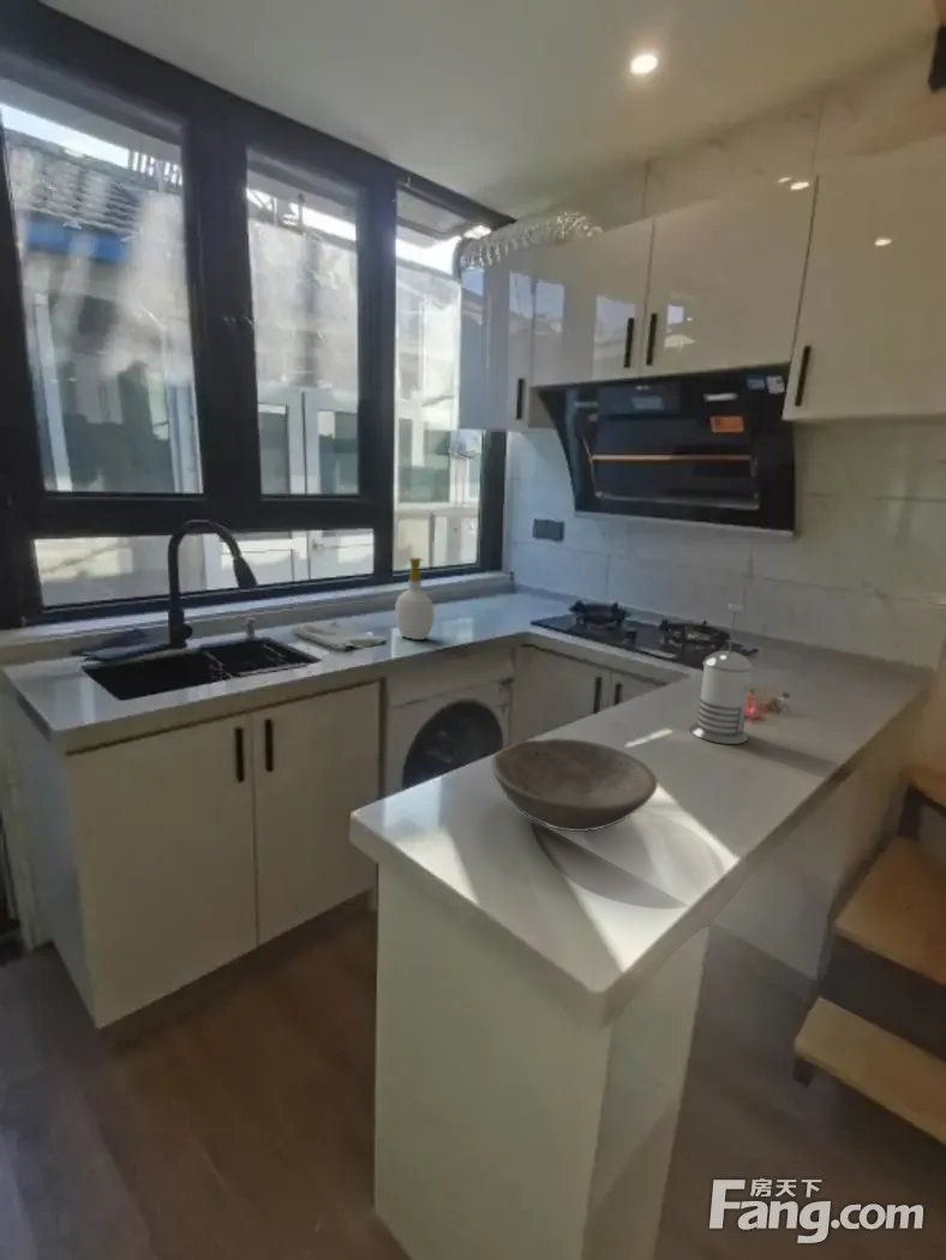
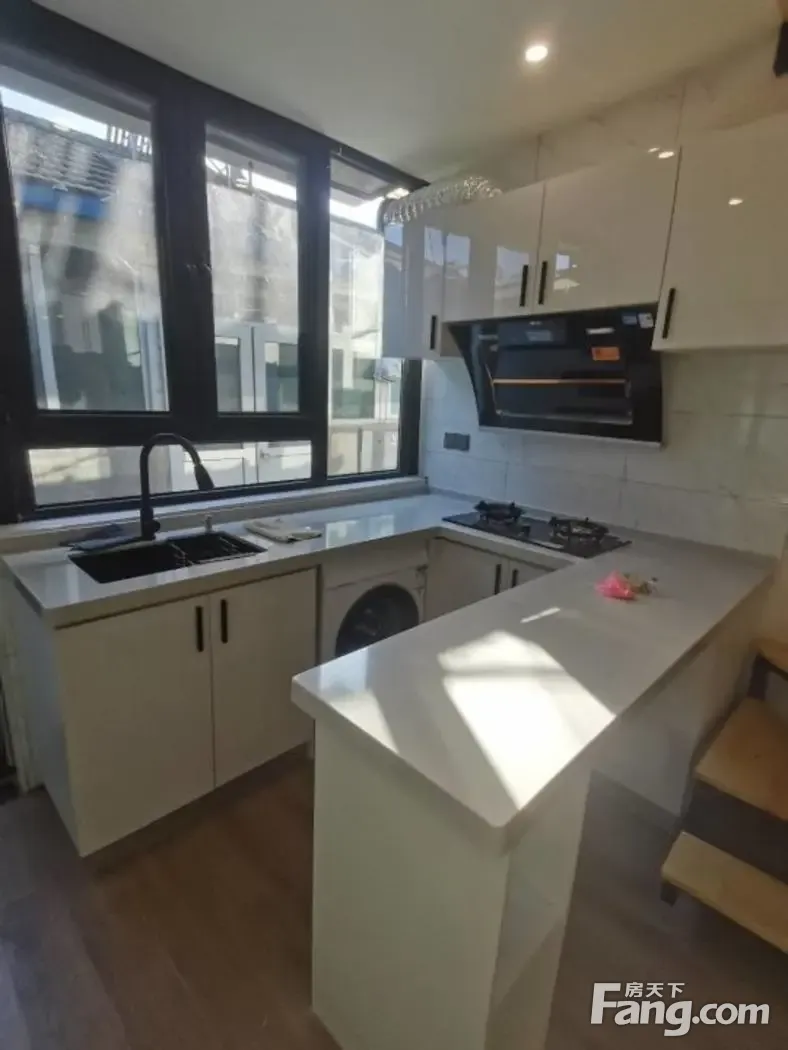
- bowl (570, 791)
- soap bottle (415, 598)
- french press (731, 671)
